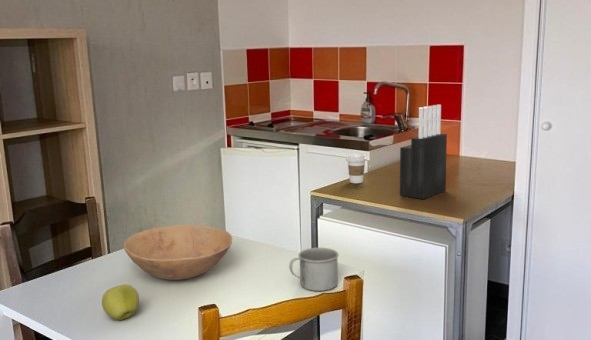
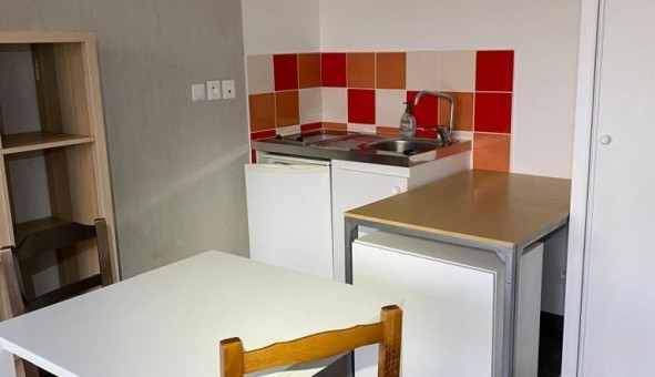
- knife block (421, 149)
- bowl (180, 255)
- mug (316, 269)
- apple (120, 301)
- coffee cup (356, 168)
